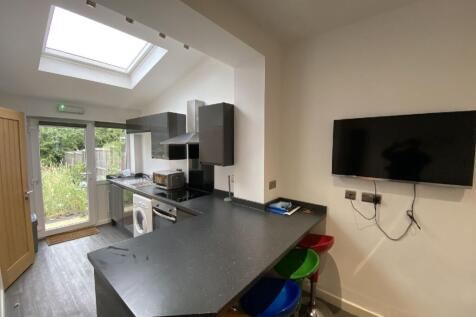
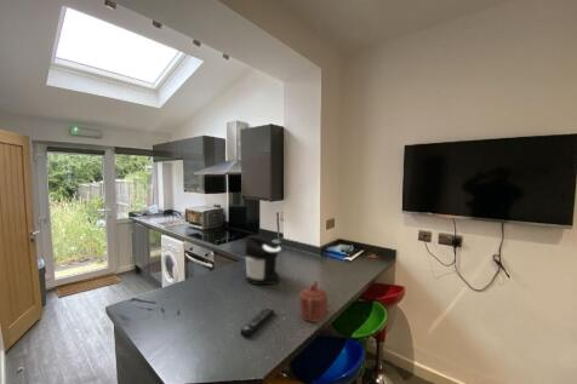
+ remote control (258, 320)
+ coffee maker (263, 258)
+ teapot (313, 299)
